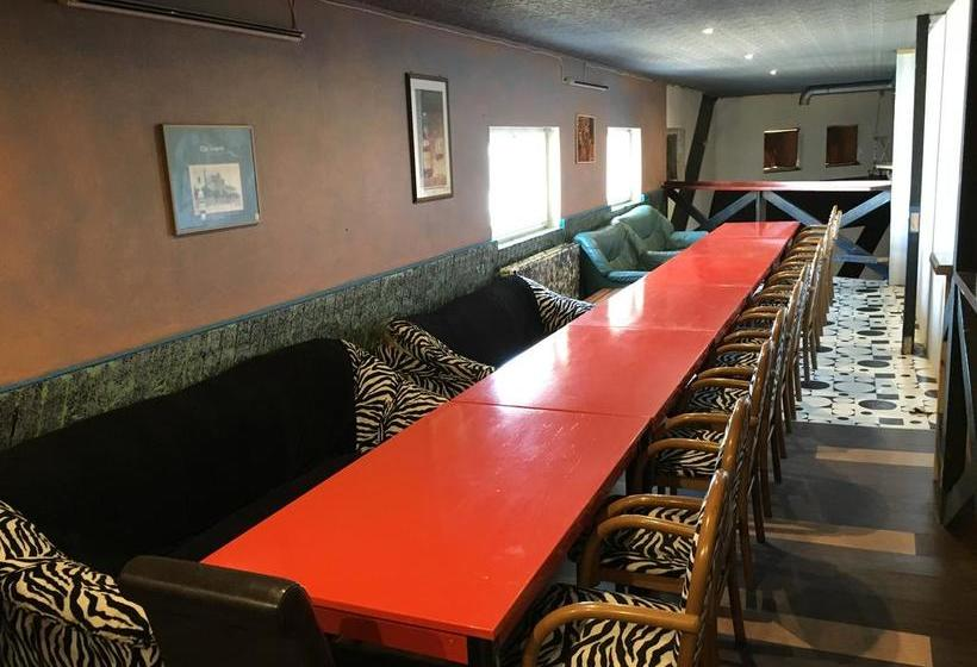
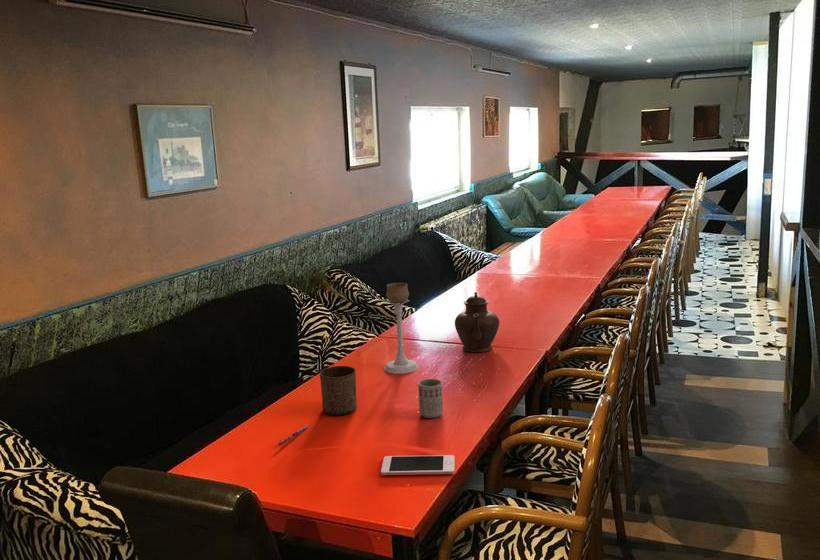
+ teapot (475, 321)
+ cup (430, 398)
+ candle holder (399, 326)
+ cell phone (418, 465)
+ cup (339, 390)
+ pen (294, 434)
